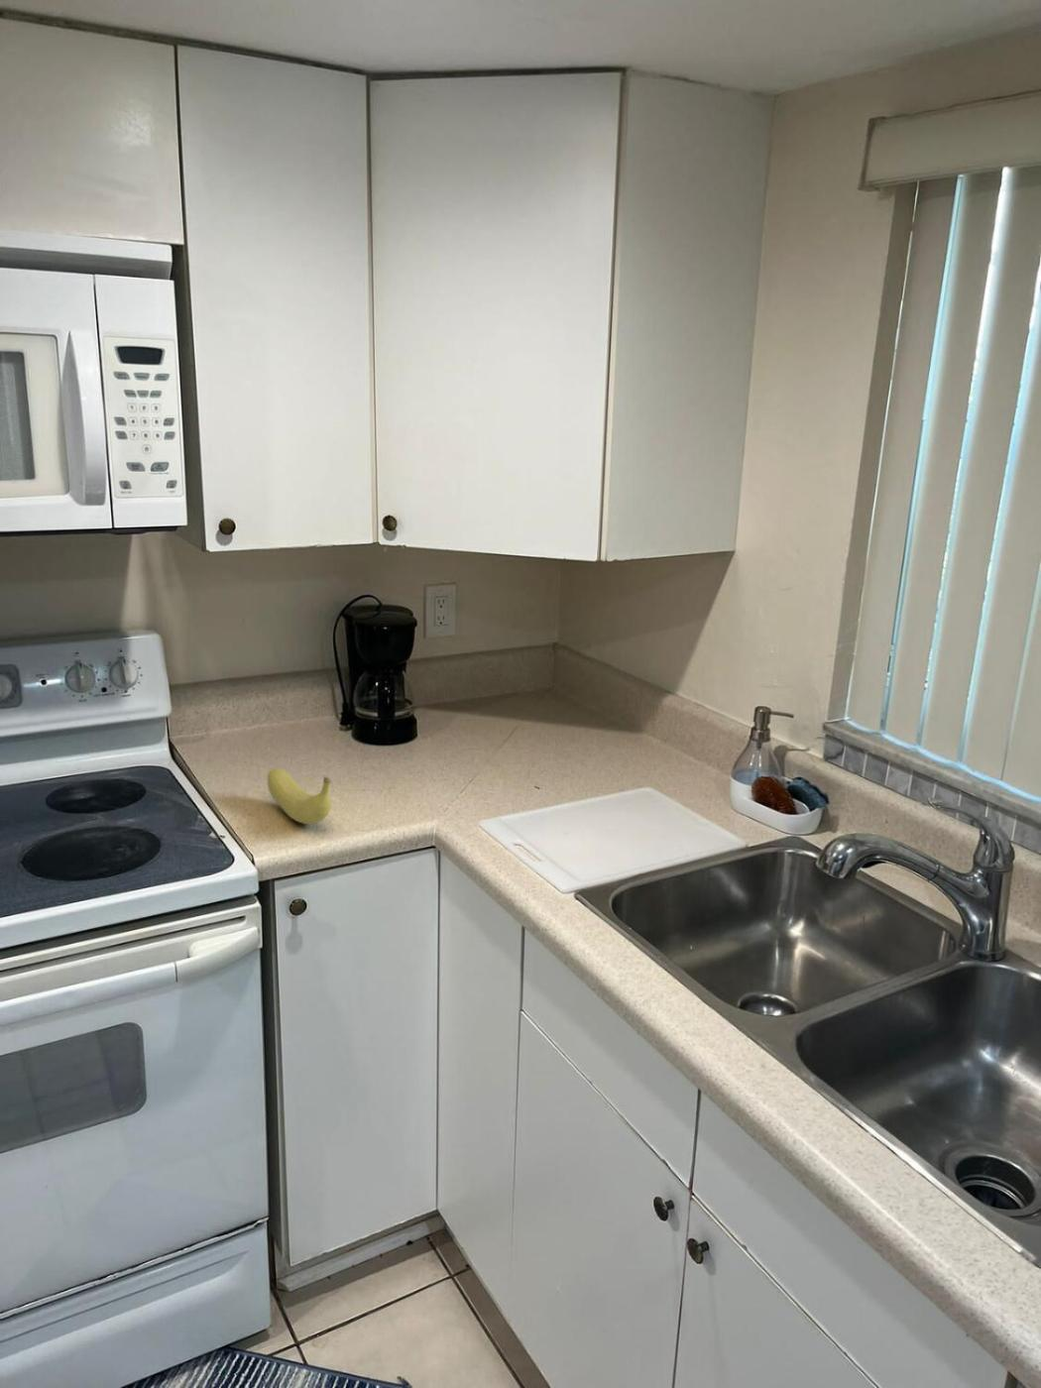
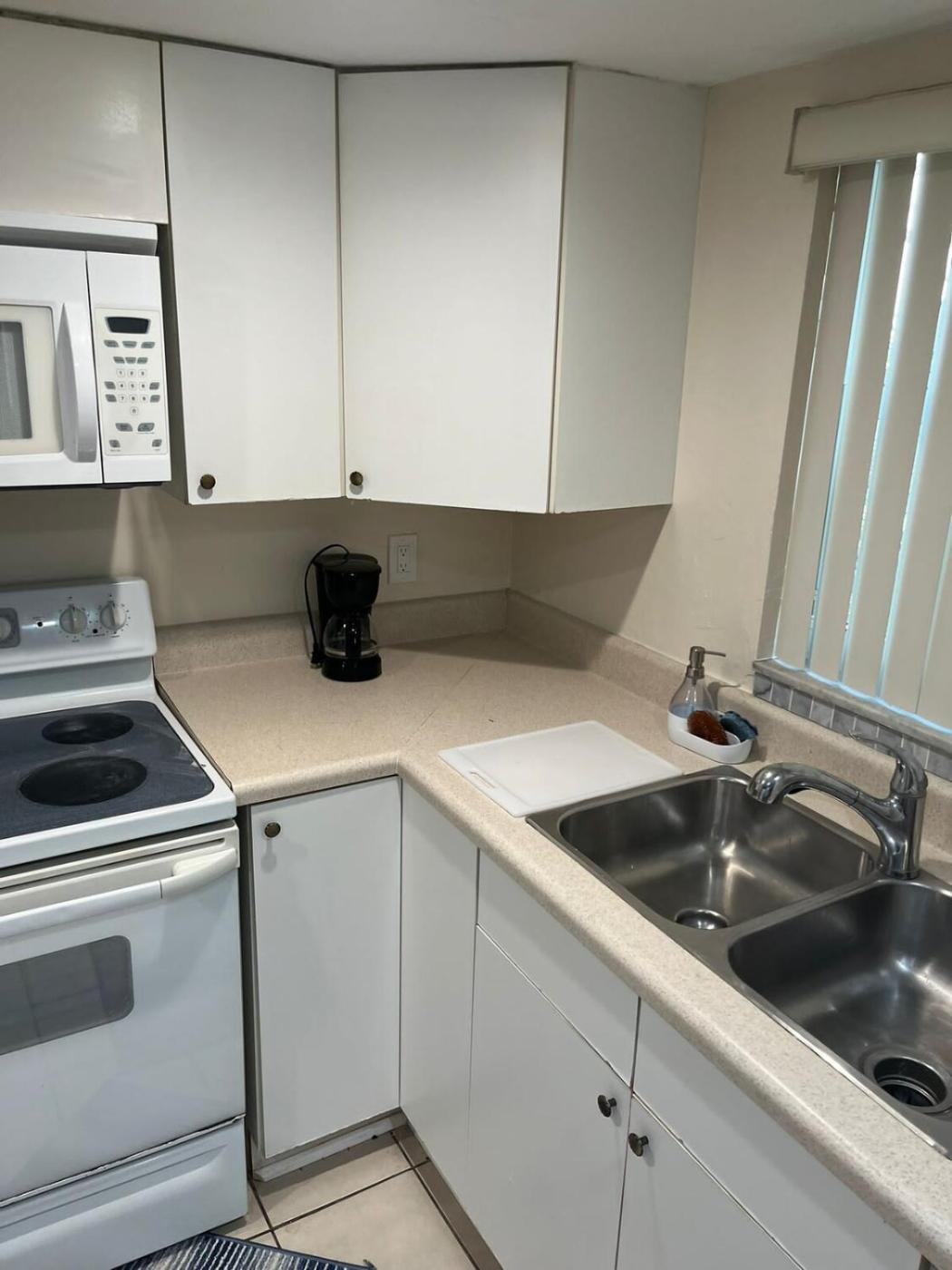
- fruit (299, 788)
